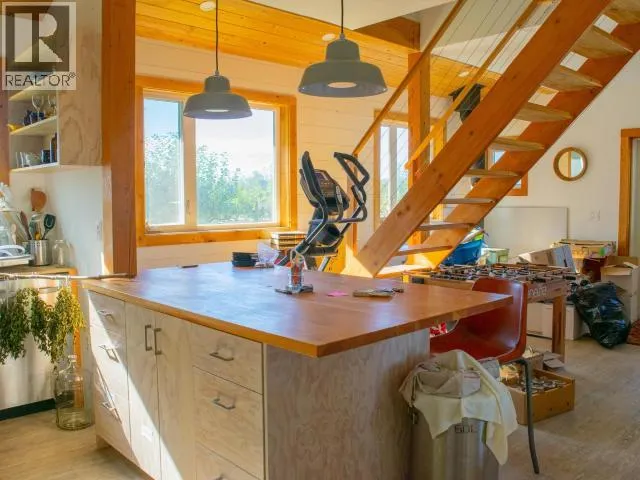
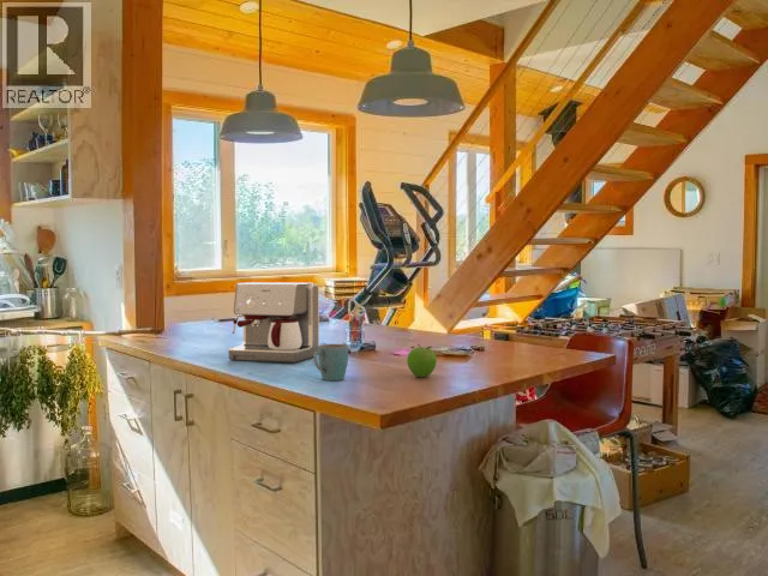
+ coffee maker (274, 319)
+ fruit (421, 360)
+ mug (329, 362)
